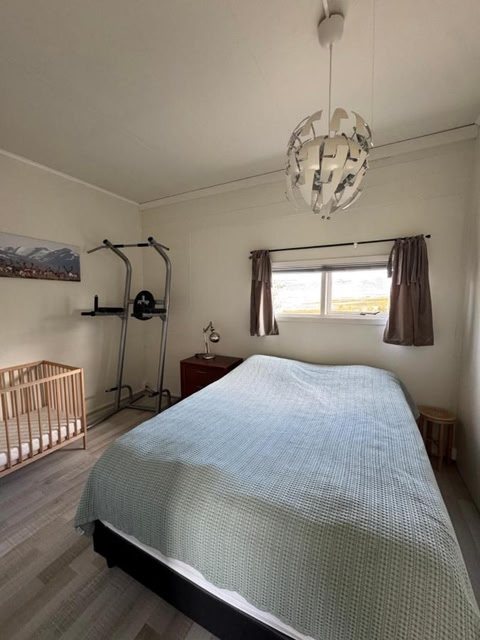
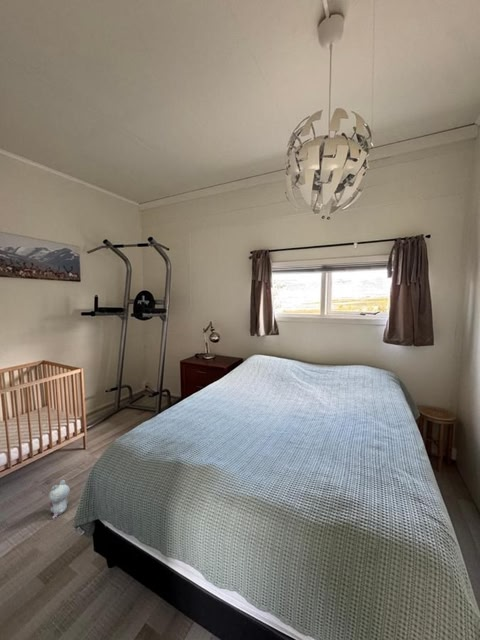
+ plush toy (59, 496)
